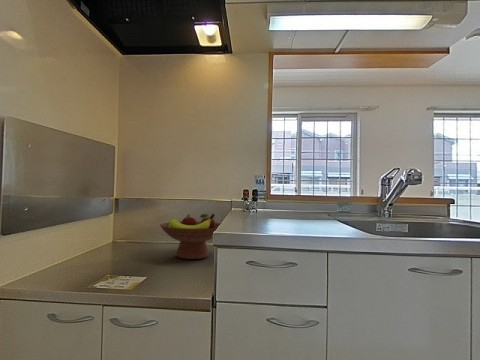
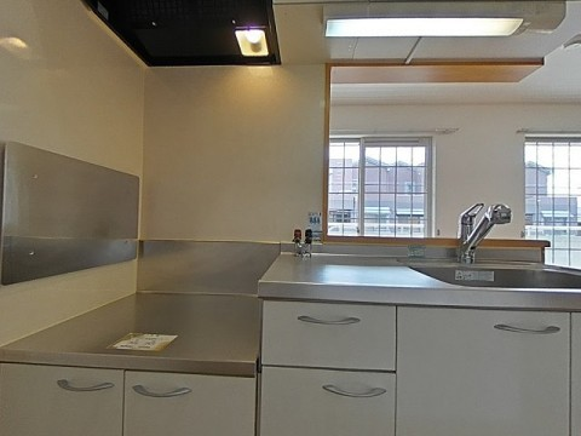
- fruit bowl (193, 234)
